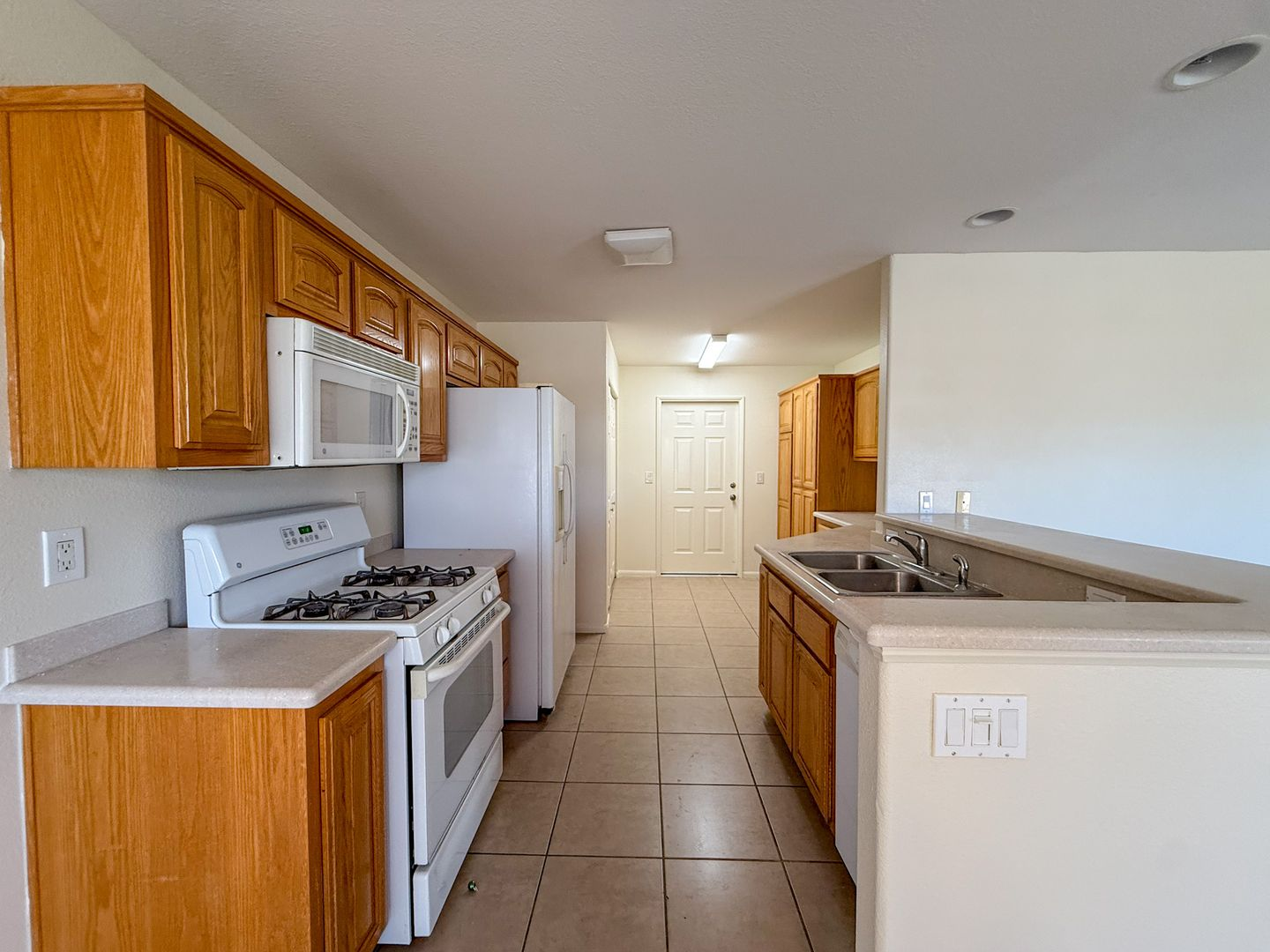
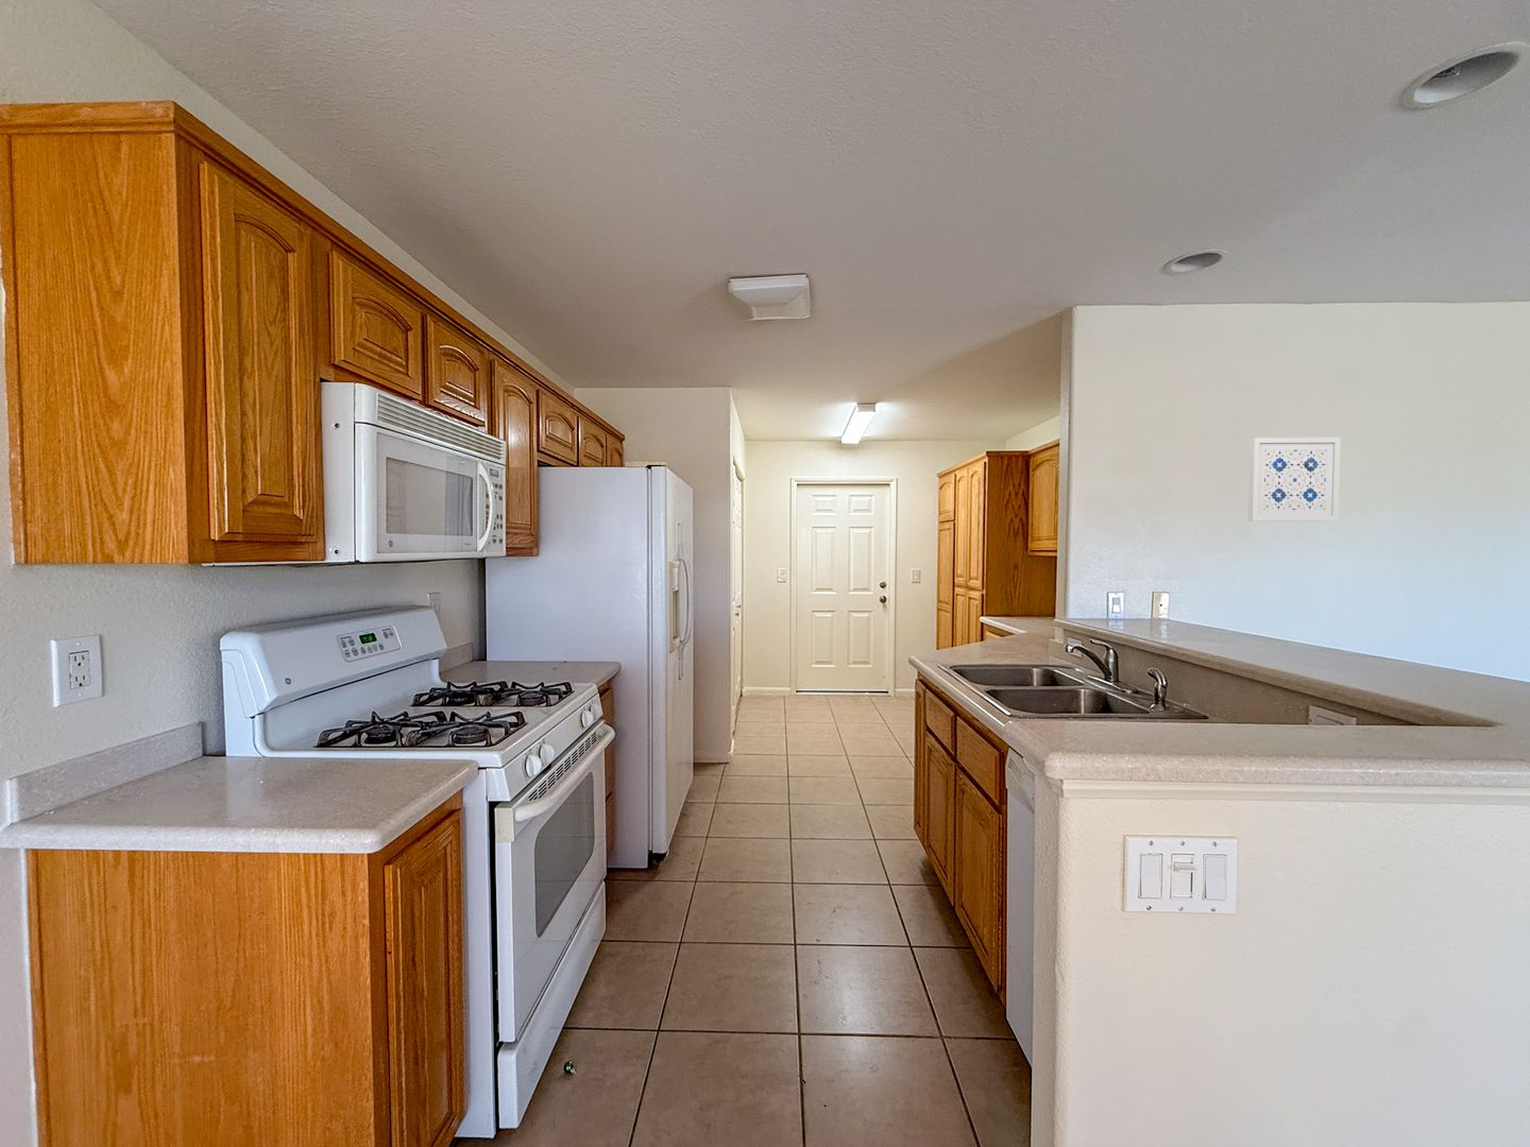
+ wall art (1293, 480)
